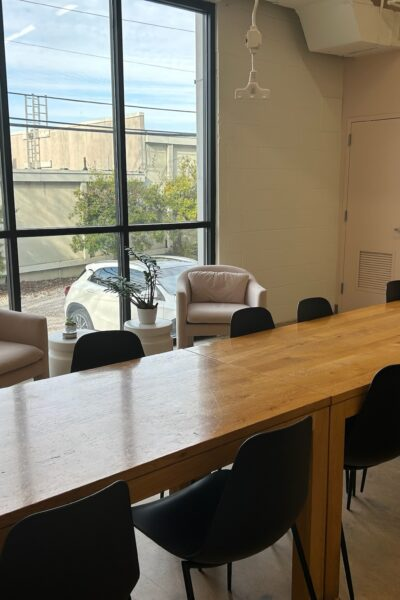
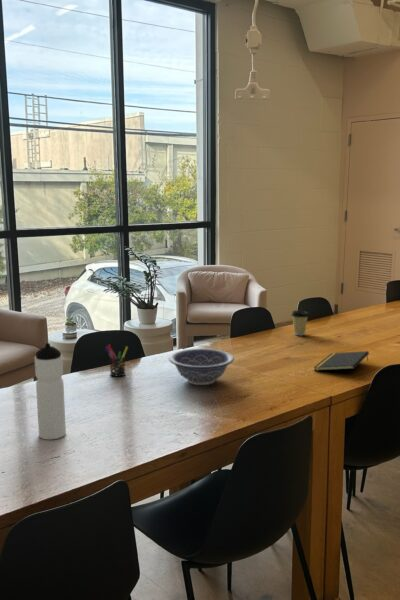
+ notepad (341, 360)
+ water bottle (50, 389)
+ decorative bowl (201, 369)
+ coffee cup (299, 322)
+ pen holder (117, 359)
